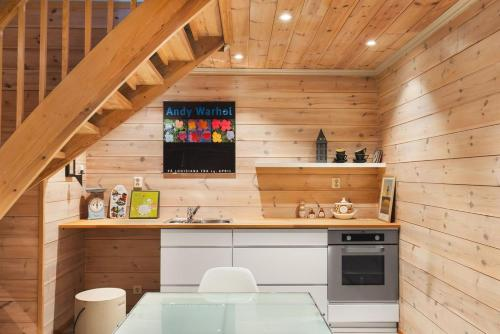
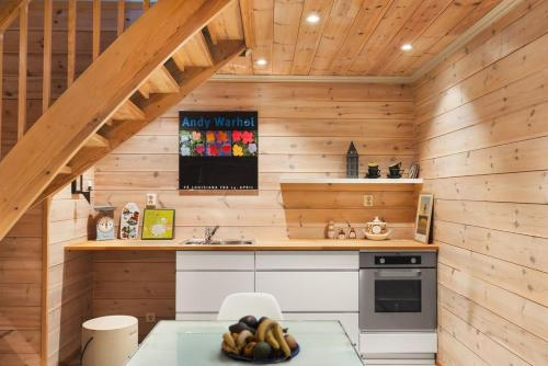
+ fruit bowl (261, 333)
